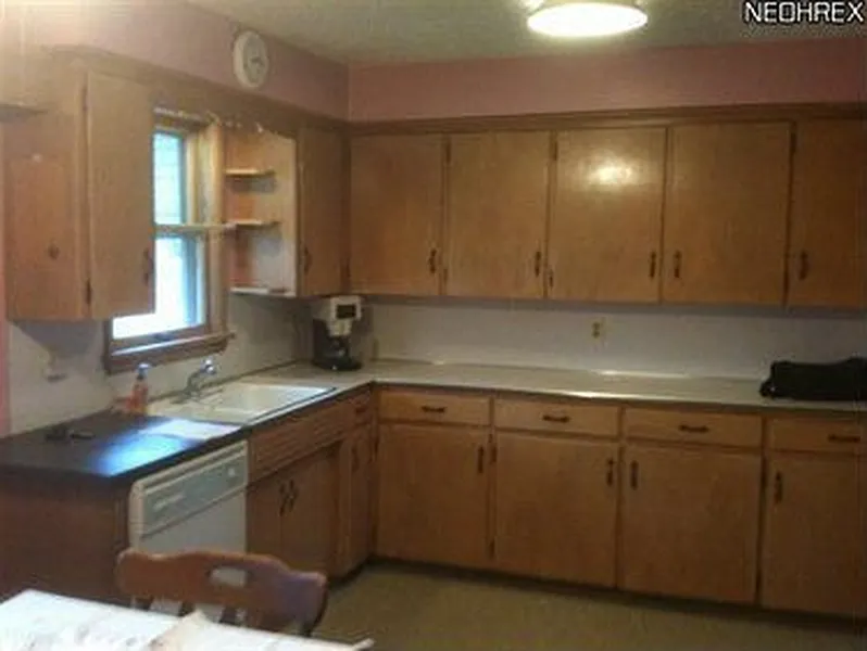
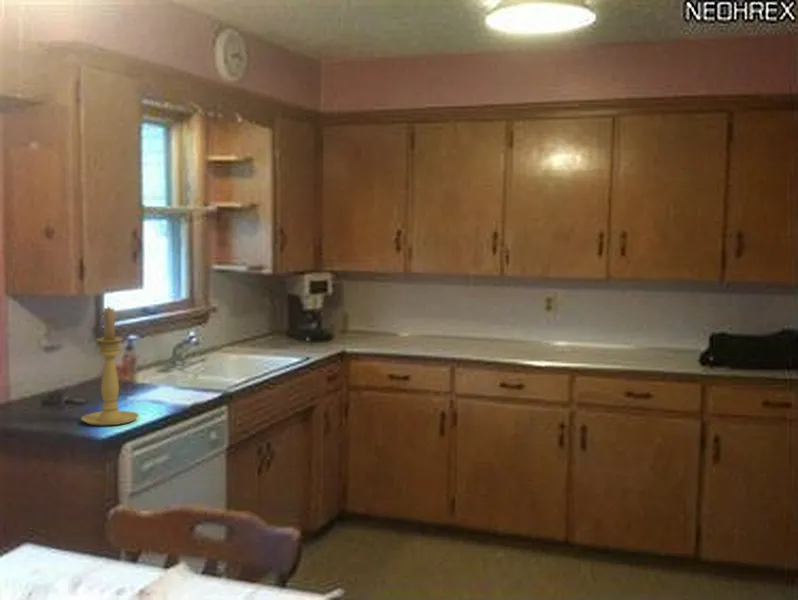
+ candle holder (109, 363)
